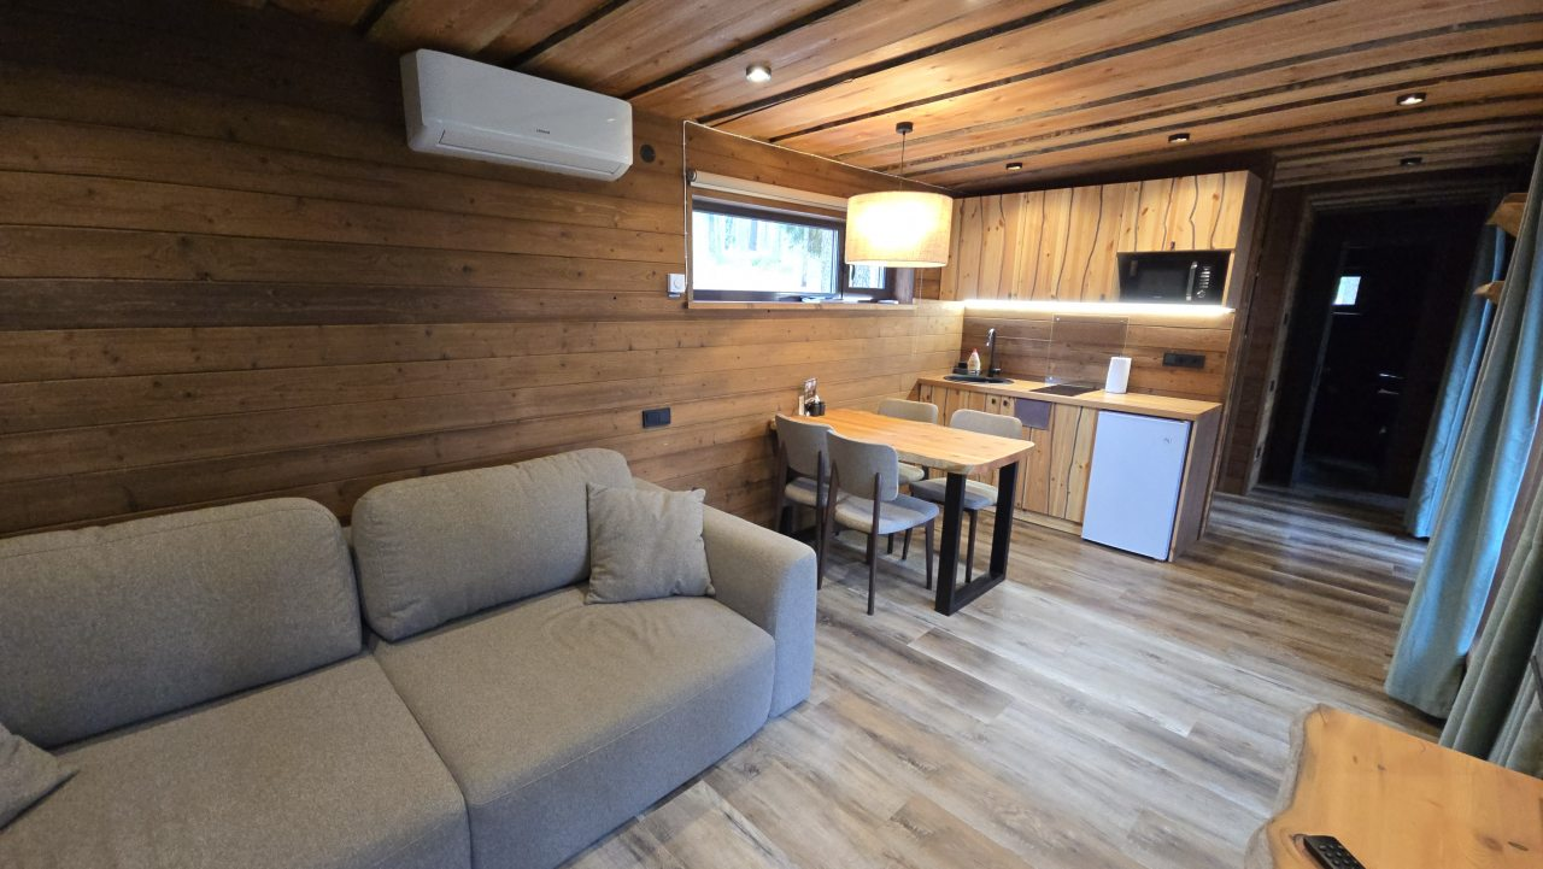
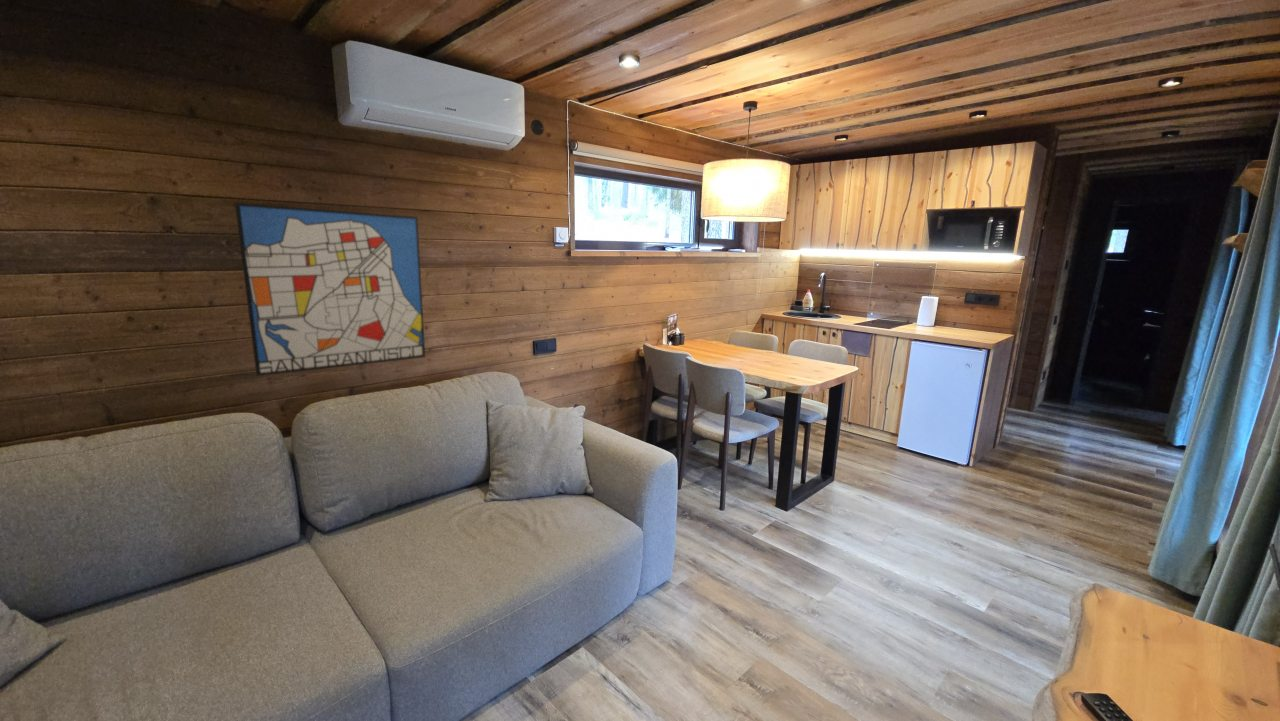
+ wall art (342, 290)
